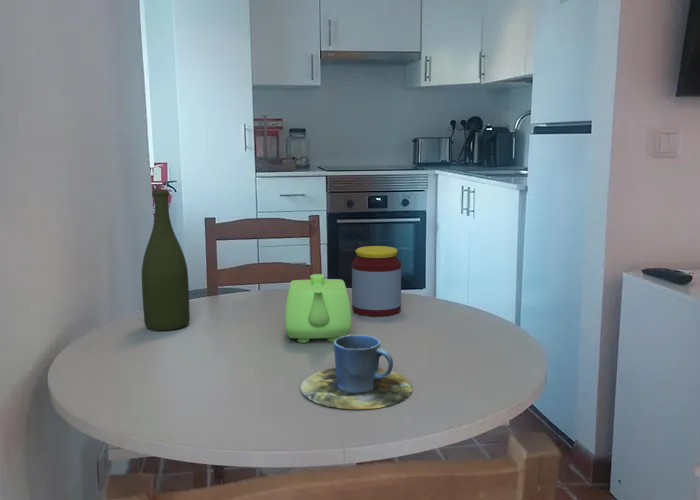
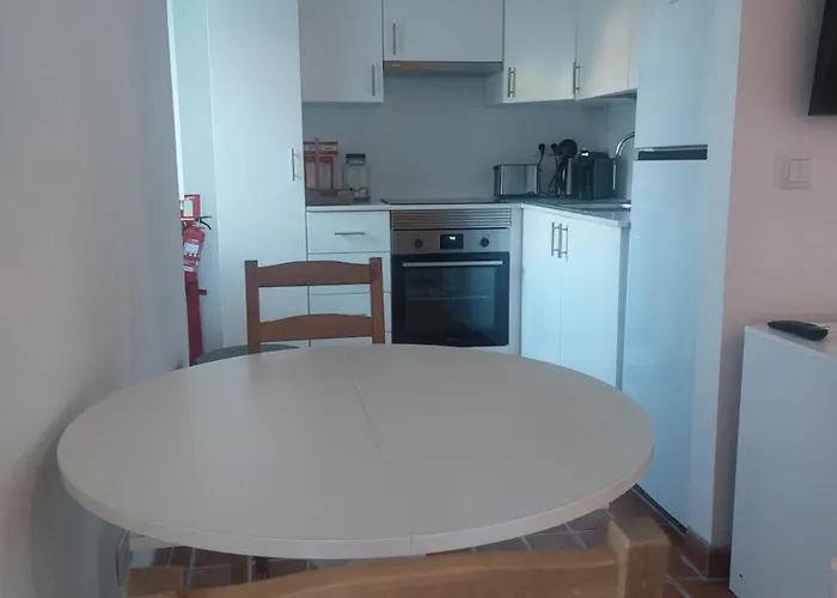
- jar (376, 279)
- cup (356, 364)
- teapot (318, 307)
- bottle (164, 259)
